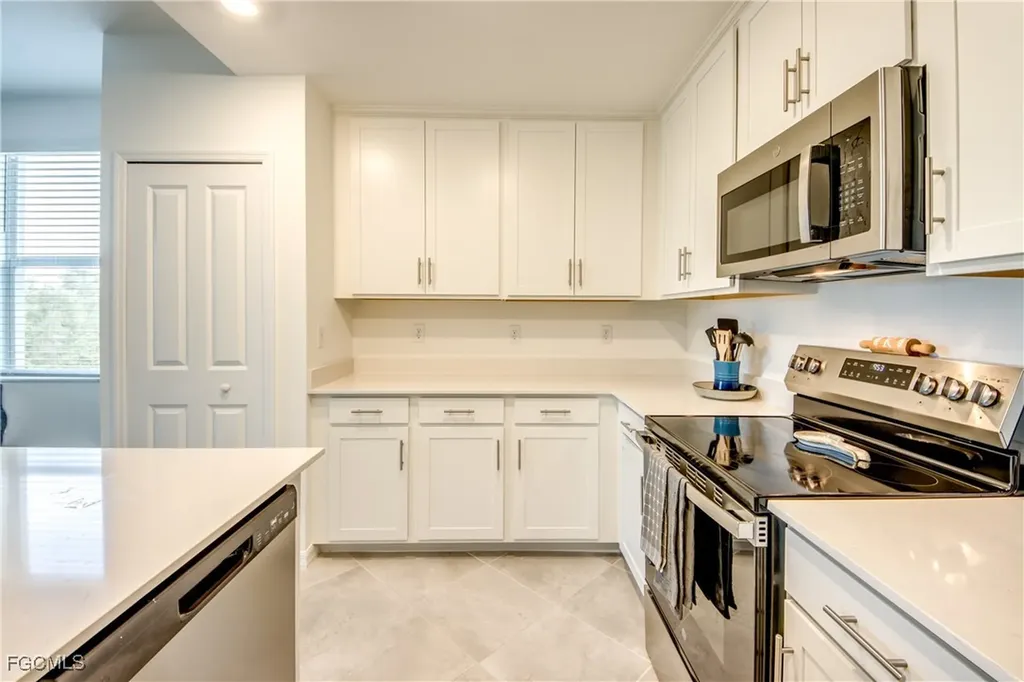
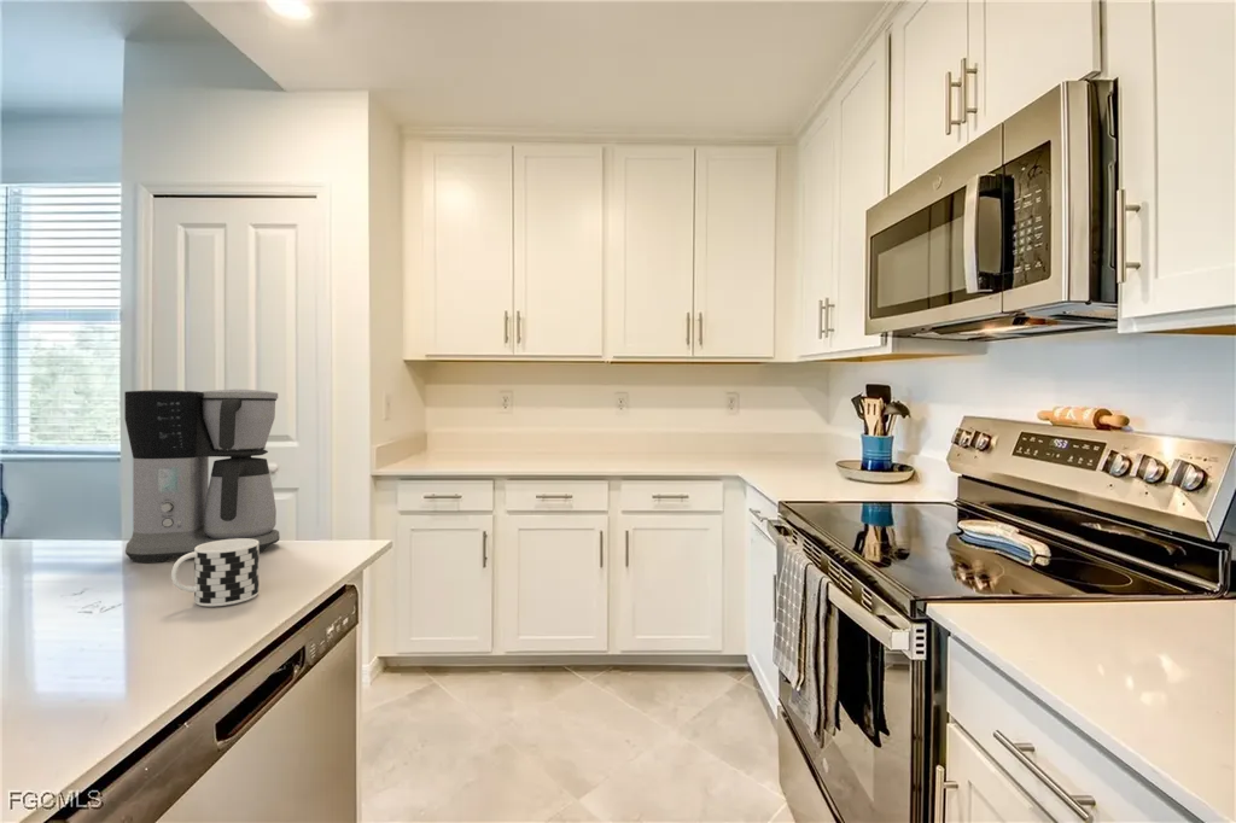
+ cup (216, 572)
+ coffee maker (203, 471)
